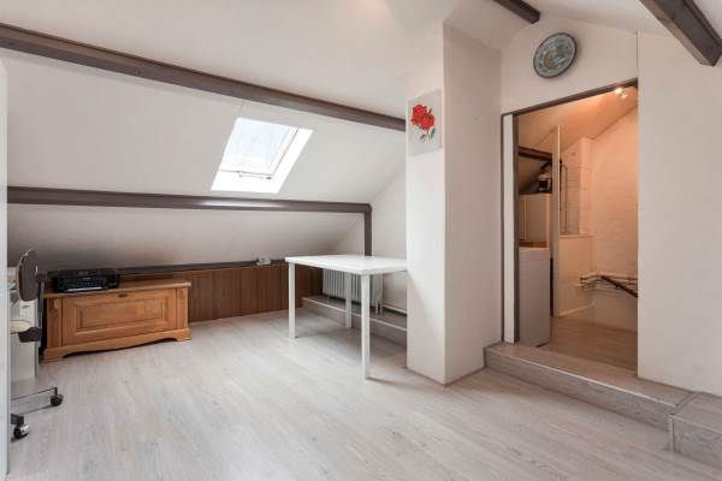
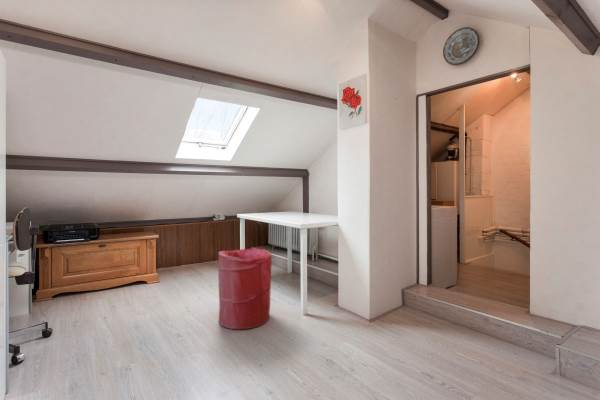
+ laundry hamper (245, 285)
